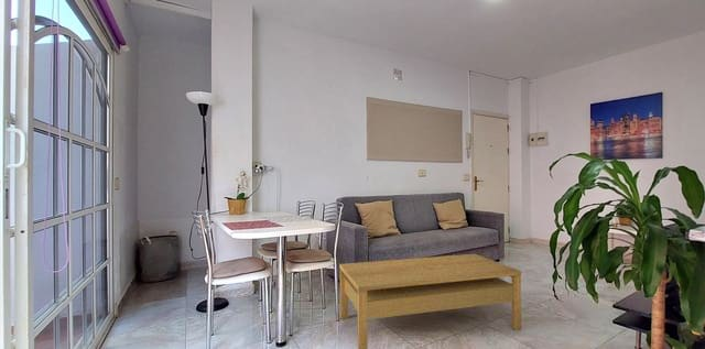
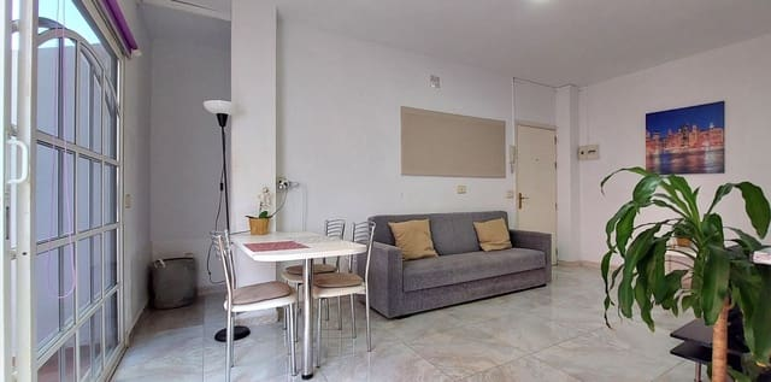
- coffee table (426, 295)
